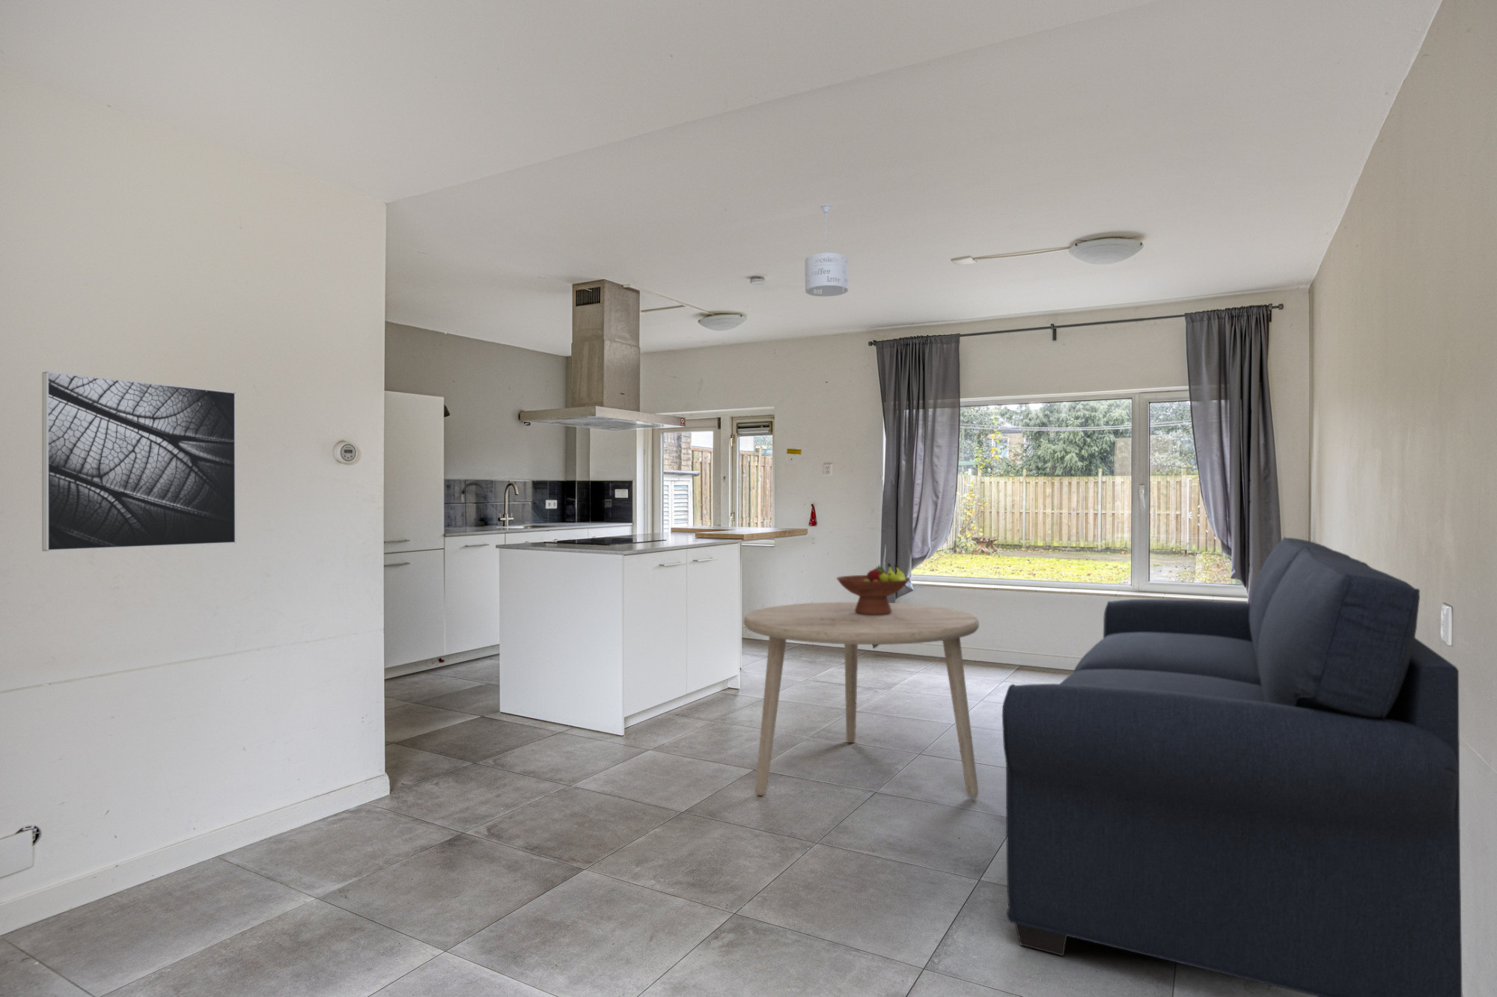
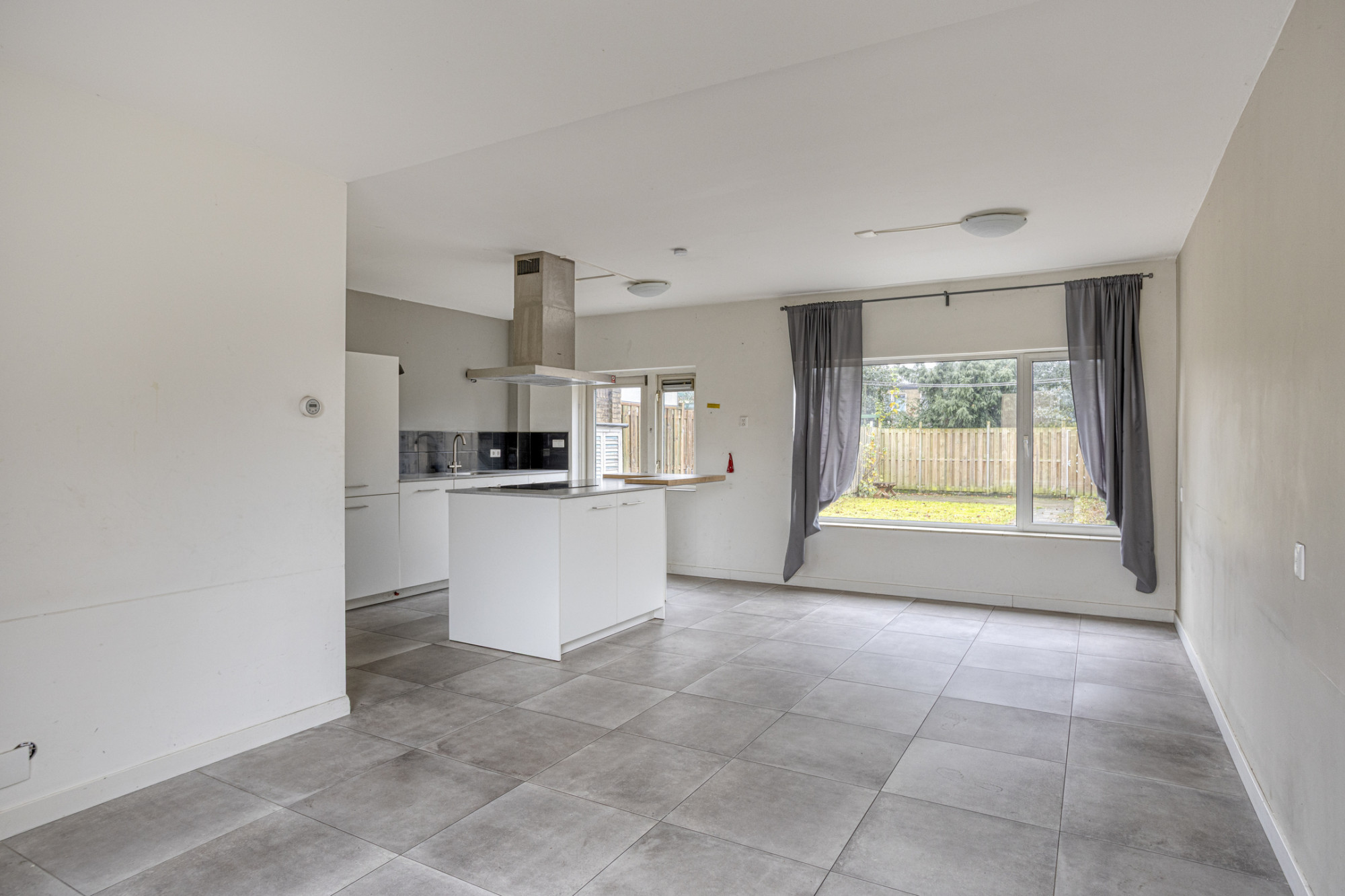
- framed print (147, 464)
- dining table (856, 694)
- pendant lamp (826, 250)
- sofa (1210, 690)
- fruit bowl (873, 588)
